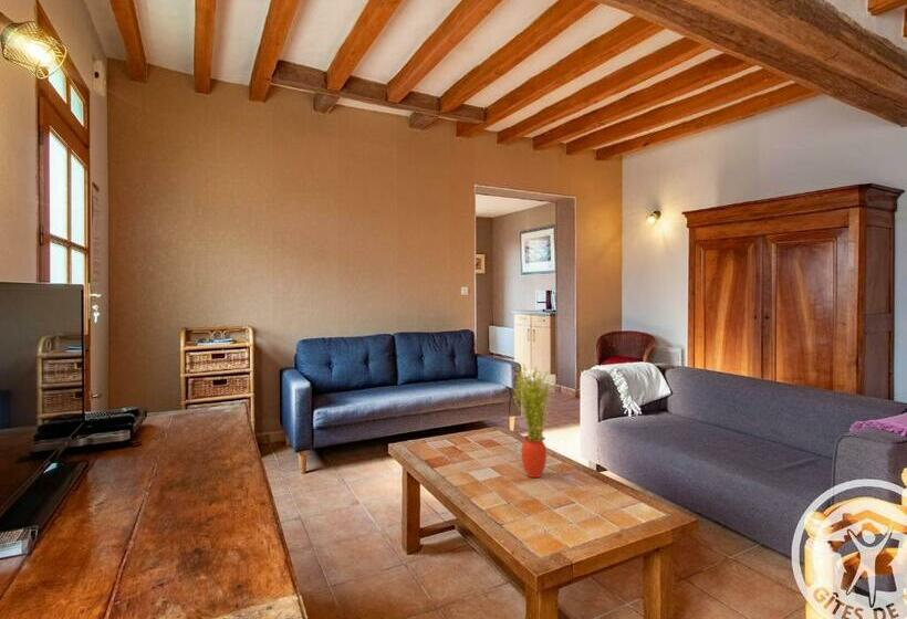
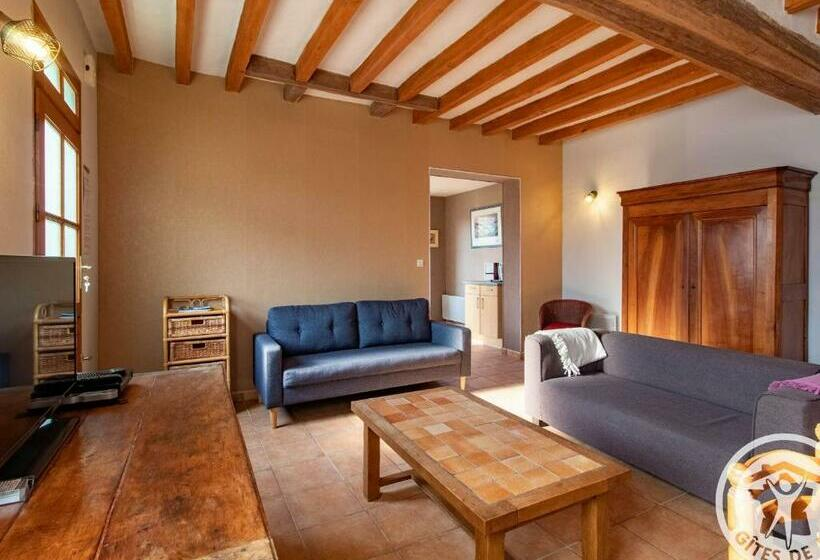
- potted plant (533, 421)
